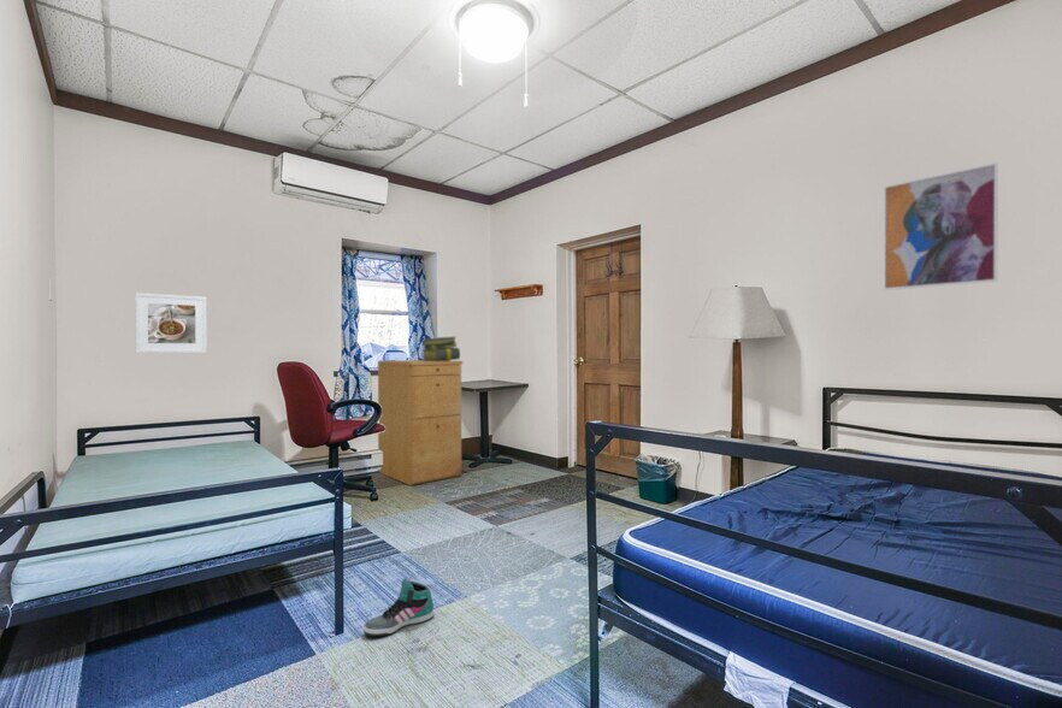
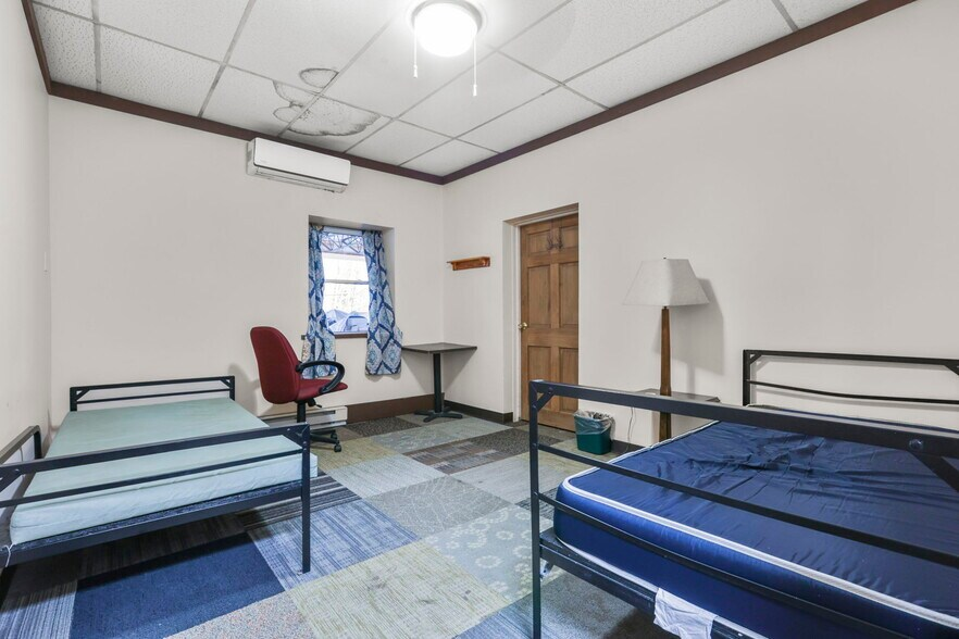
- wall art (937, 230)
- sneaker (400, 603)
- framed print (171, 324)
- filing cabinet (419, 417)
- stack of books (441, 348)
